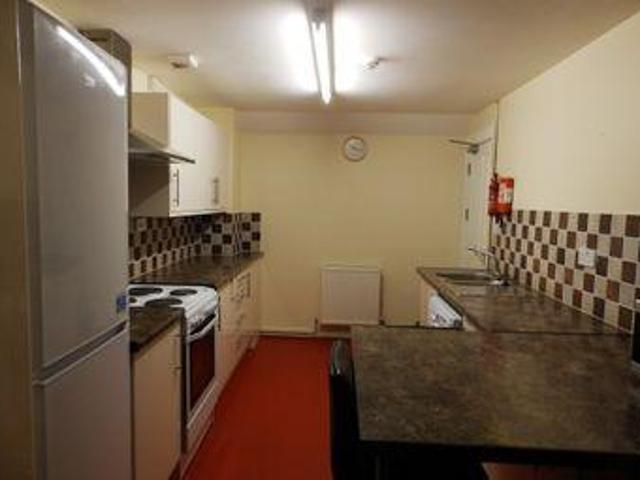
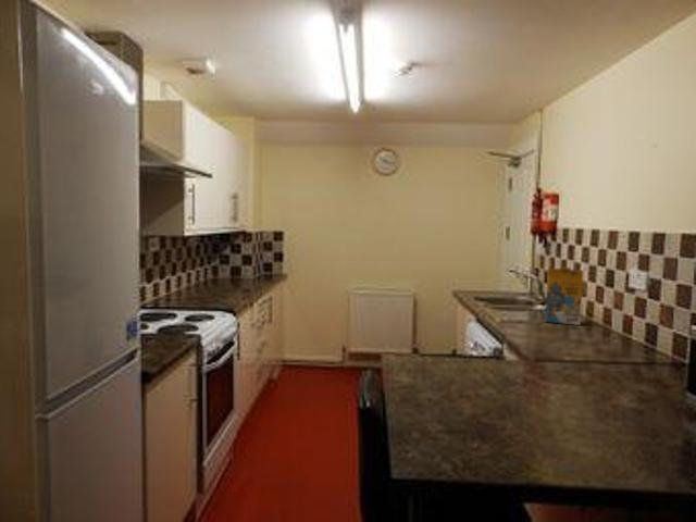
+ cereal box (562, 294)
